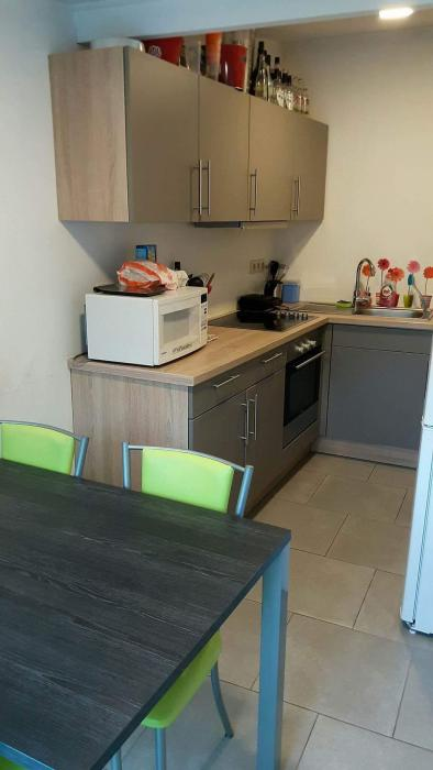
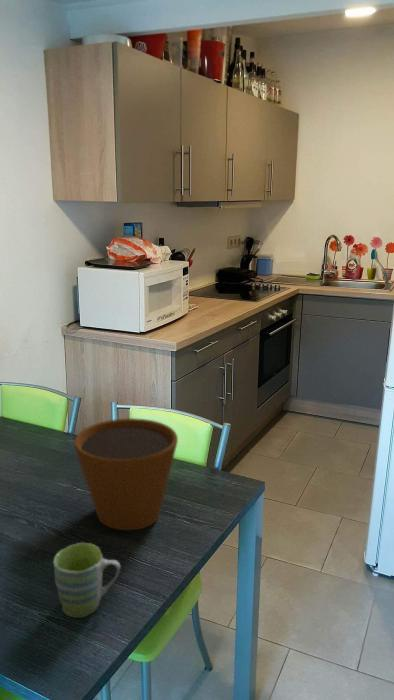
+ mug (88, 579)
+ flower pot (127, 476)
